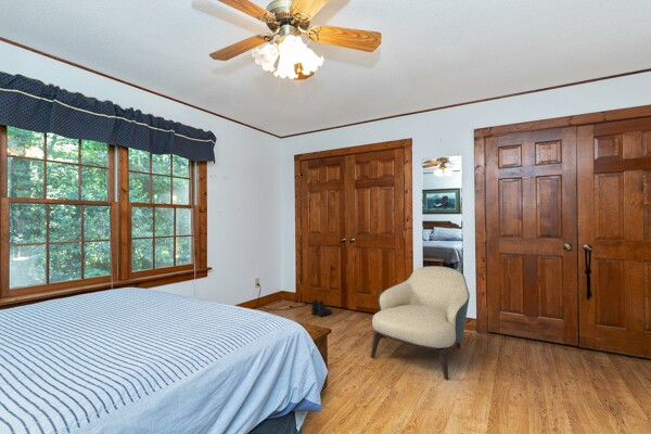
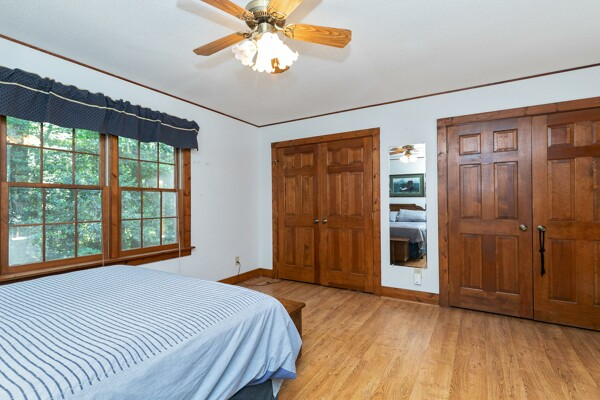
- boots (321, 306)
- armchair (423, 311)
